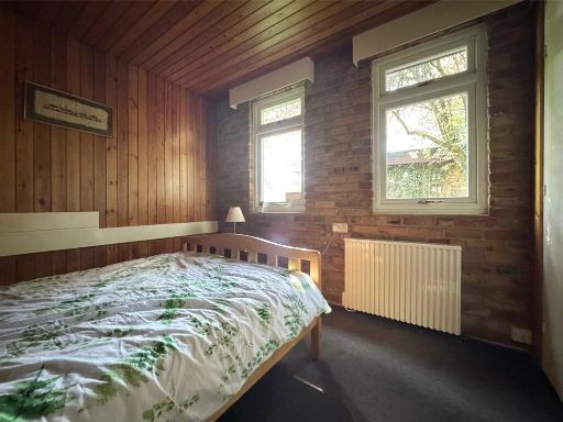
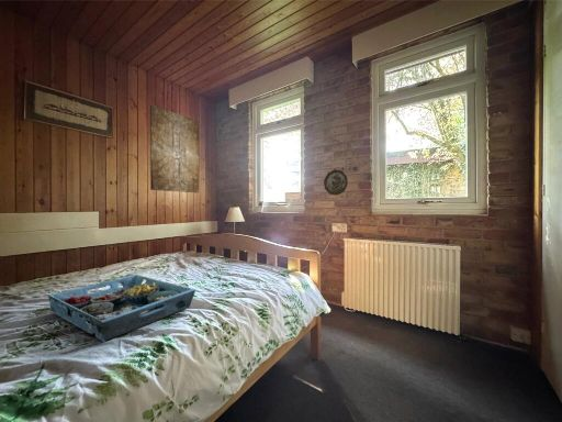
+ decorative plate (335, 182)
+ wall art (176, 153)
+ serving tray (124, 299)
